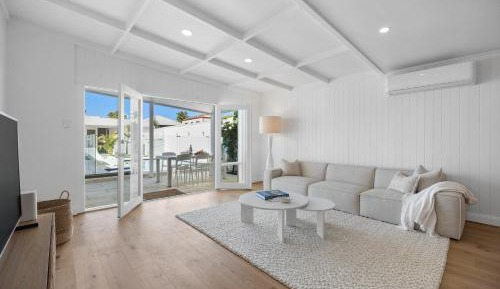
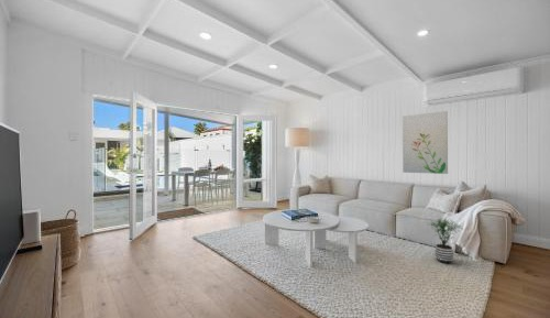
+ wall art (424, 143)
+ potted plant (444, 240)
